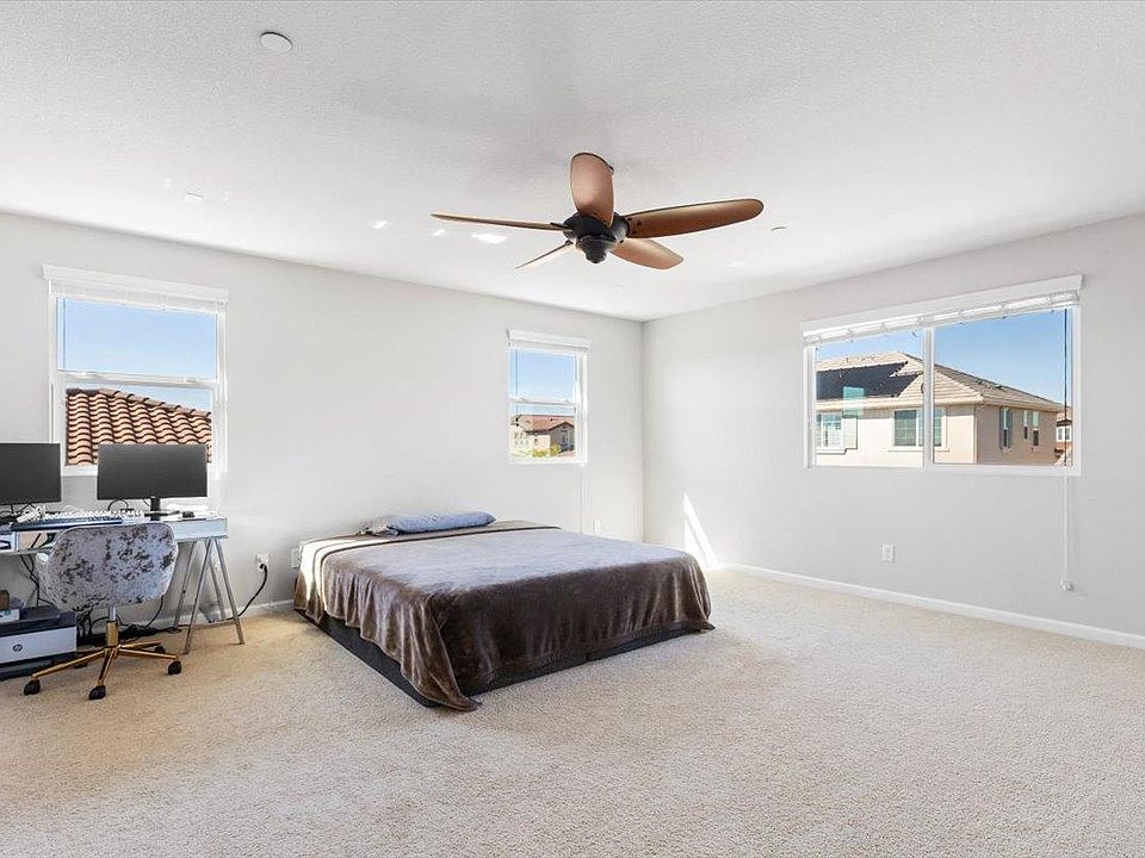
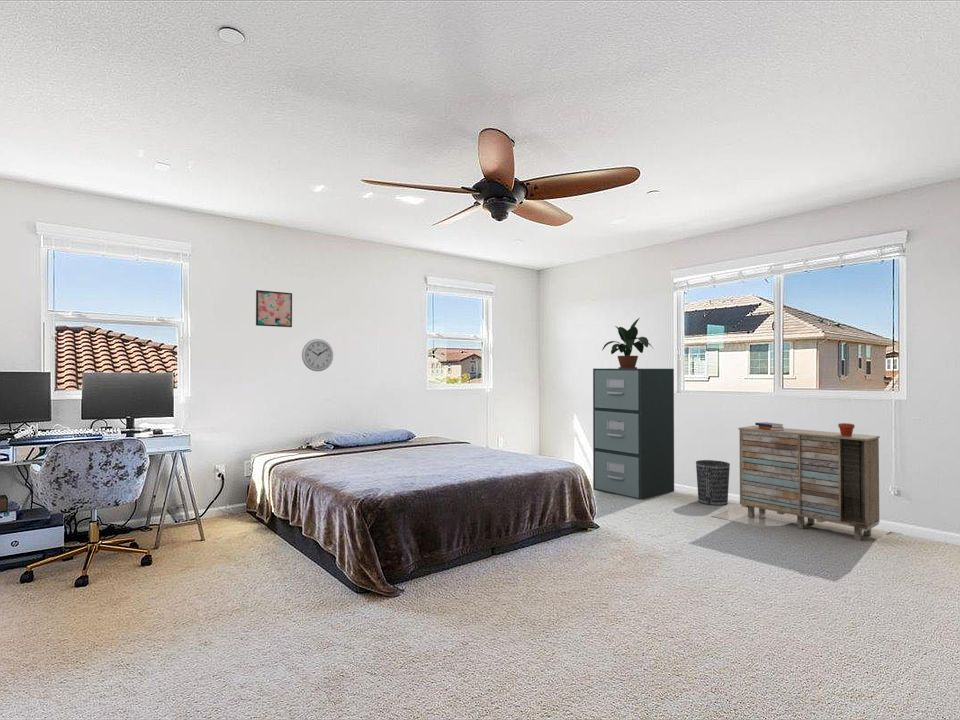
+ wall clock (318, 355)
+ potted plant (628, 342)
+ wastebasket (712, 482)
+ filing cabinet (631, 429)
+ wall art (274, 309)
+ dresser (808, 473)
